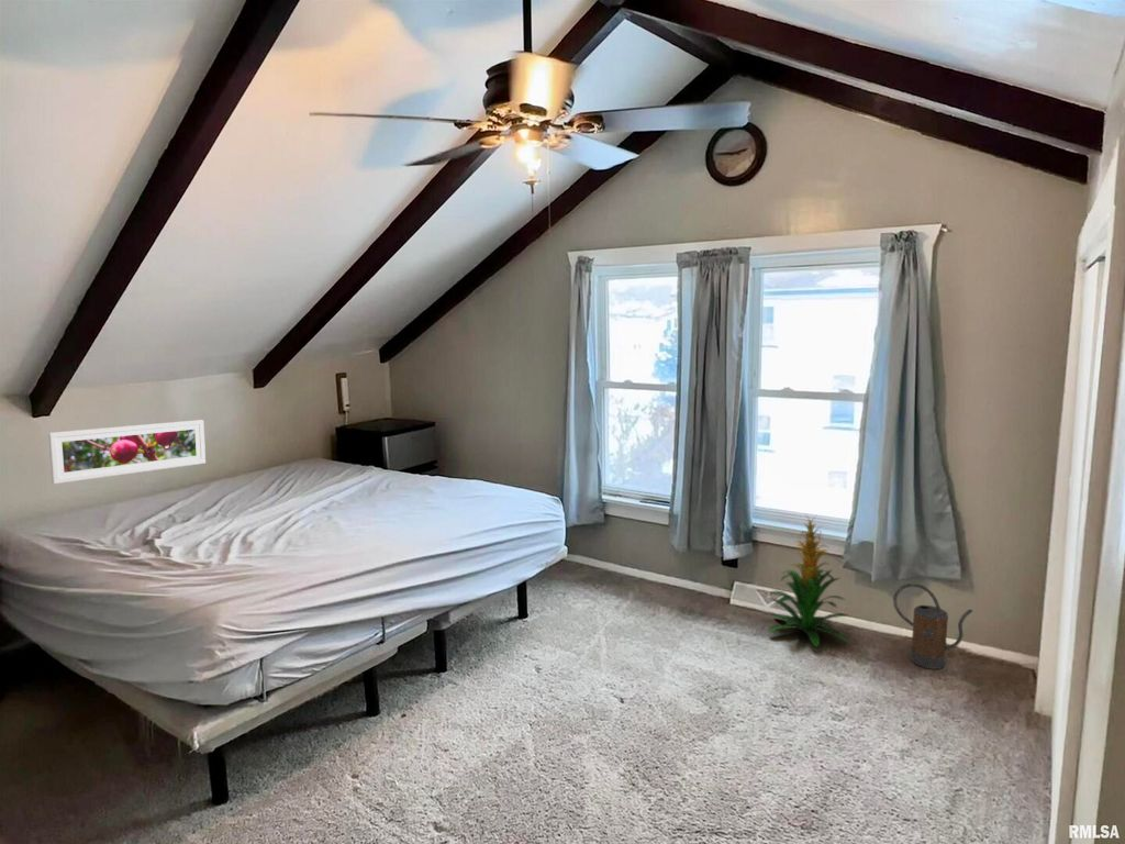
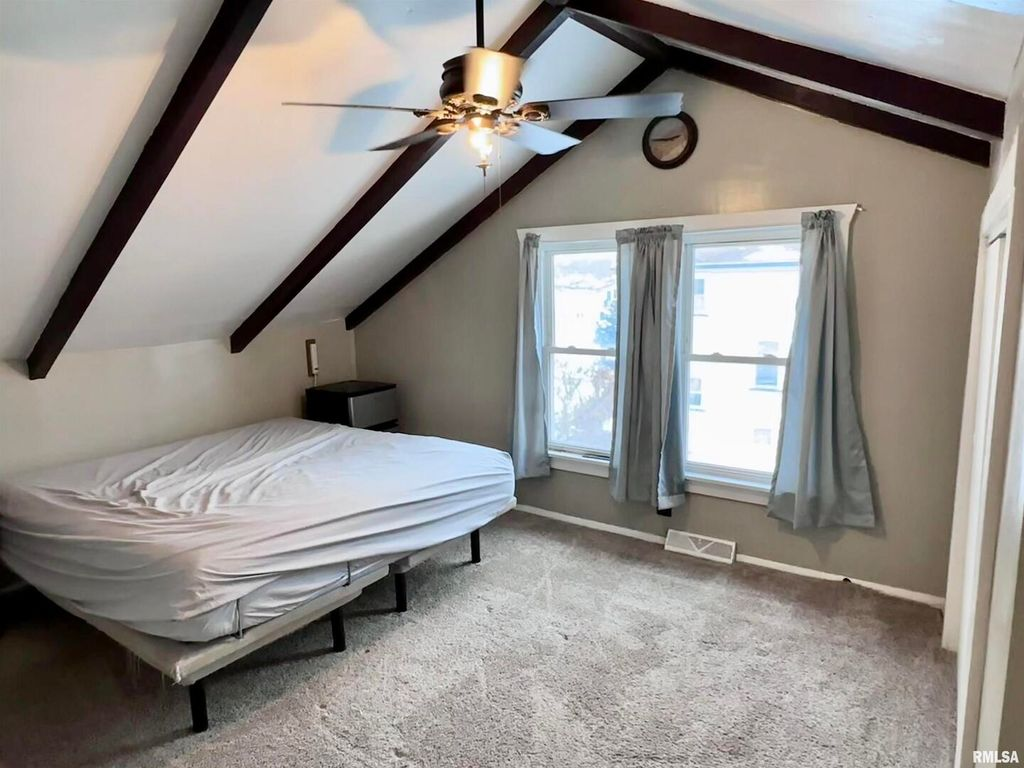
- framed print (133, 448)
- indoor plant (810, 574)
- watering can (931, 624)
